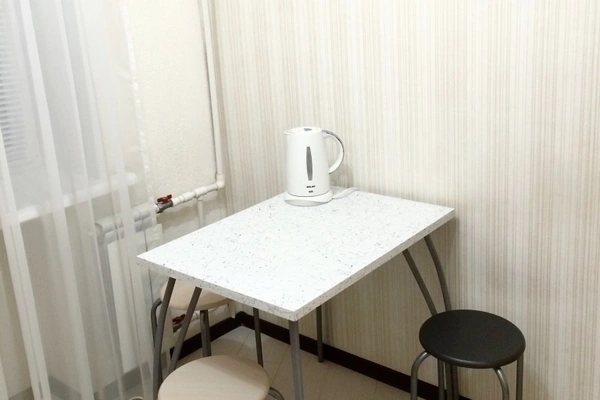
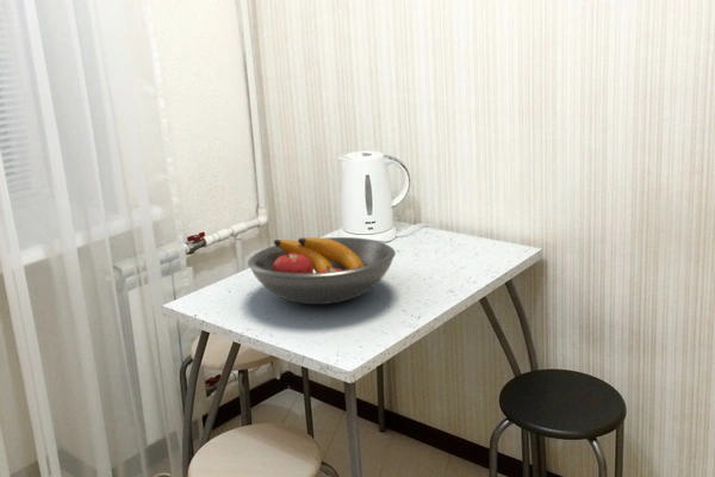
+ fruit bowl (322, 270)
